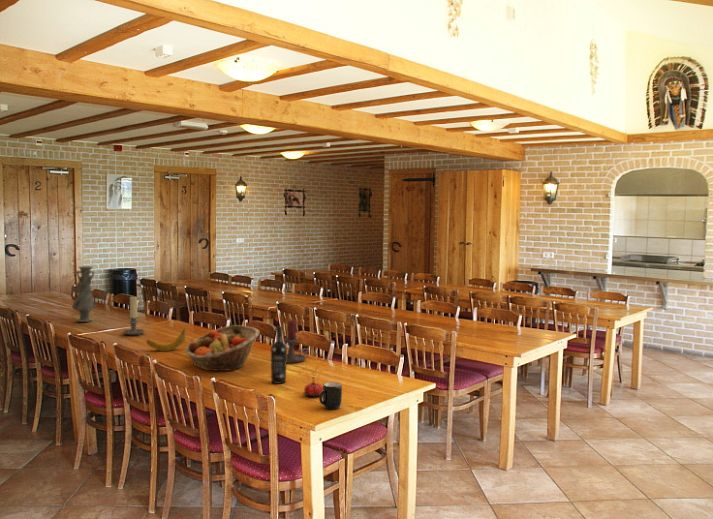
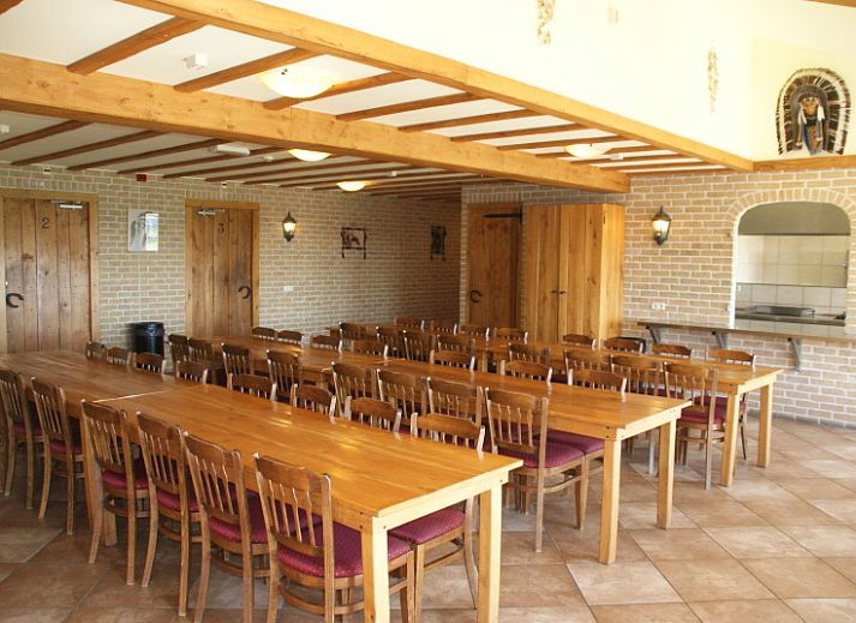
- wine bottle (278, 354)
- vase (84, 293)
- fruit basket (222, 346)
- candle holder (134, 315)
- mug (329, 396)
- flower (312, 380)
- fruit (166, 344)
- candle holder (294, 339)
